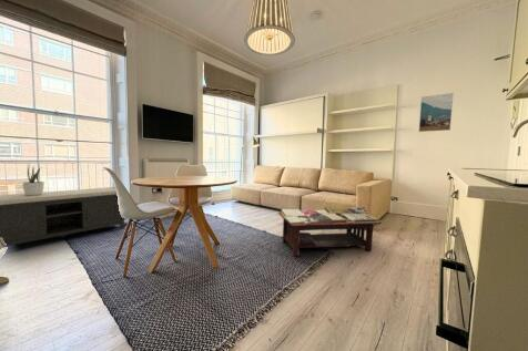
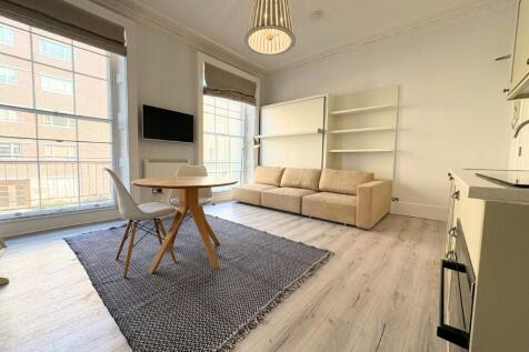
- bench (61, 215)
- potted plant (33, 177)
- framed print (435, 113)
- coffee table (328, 227)
